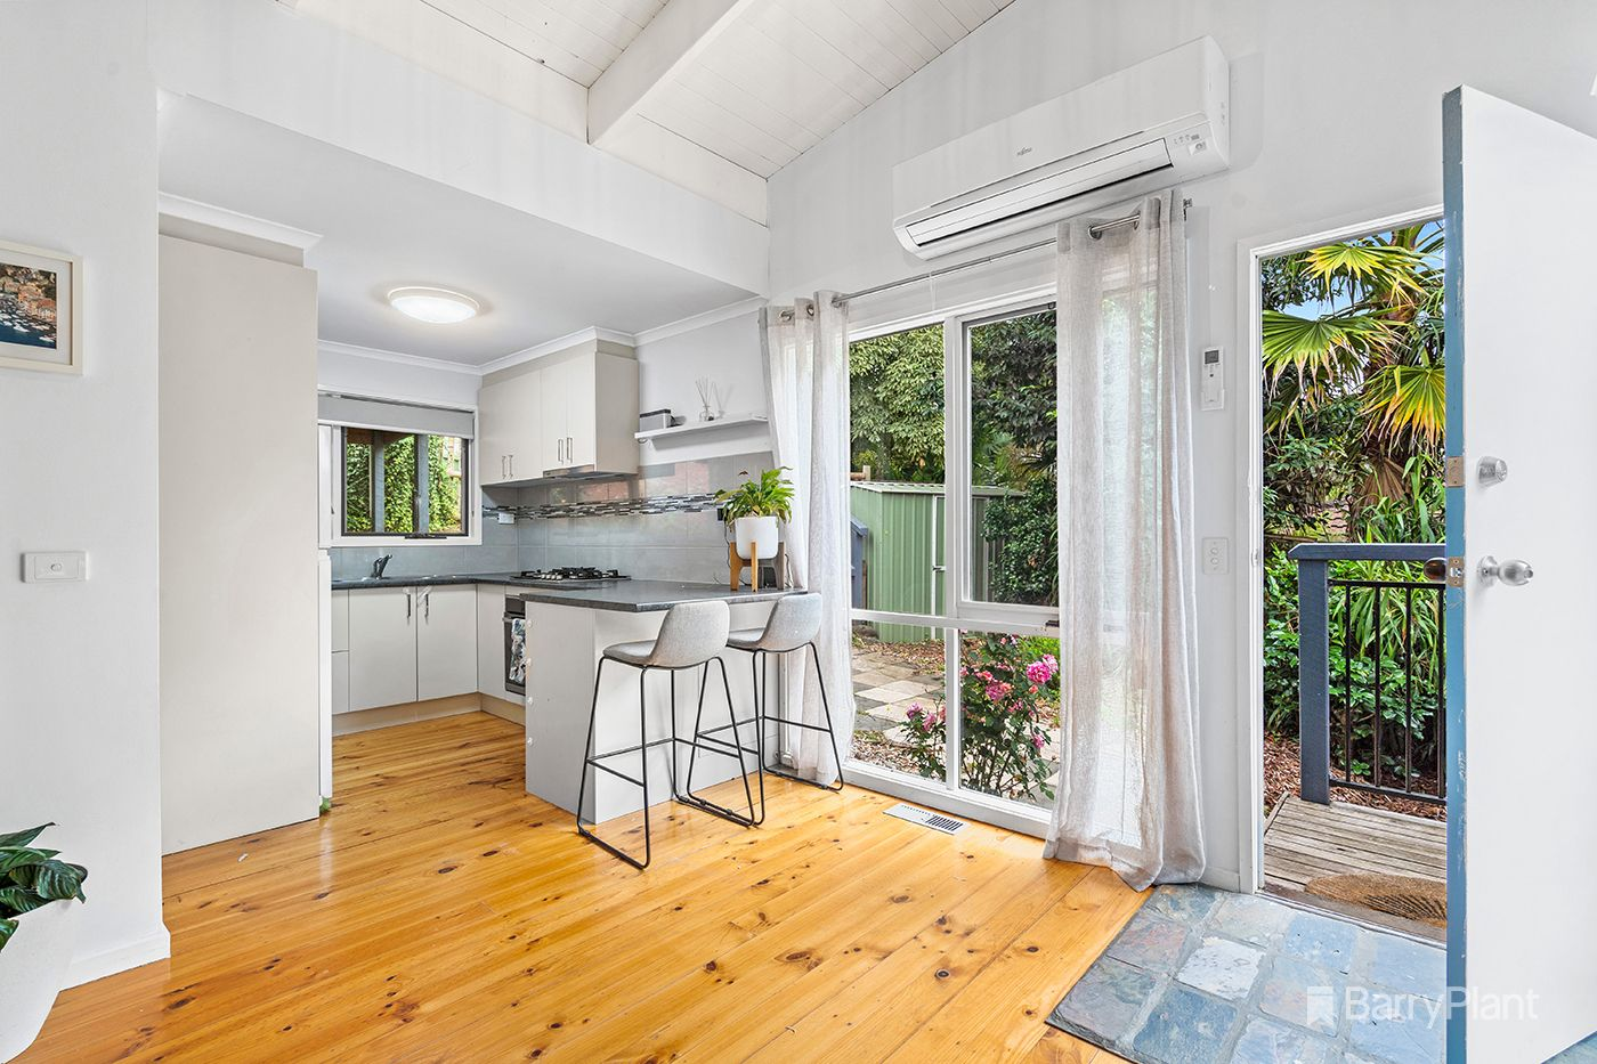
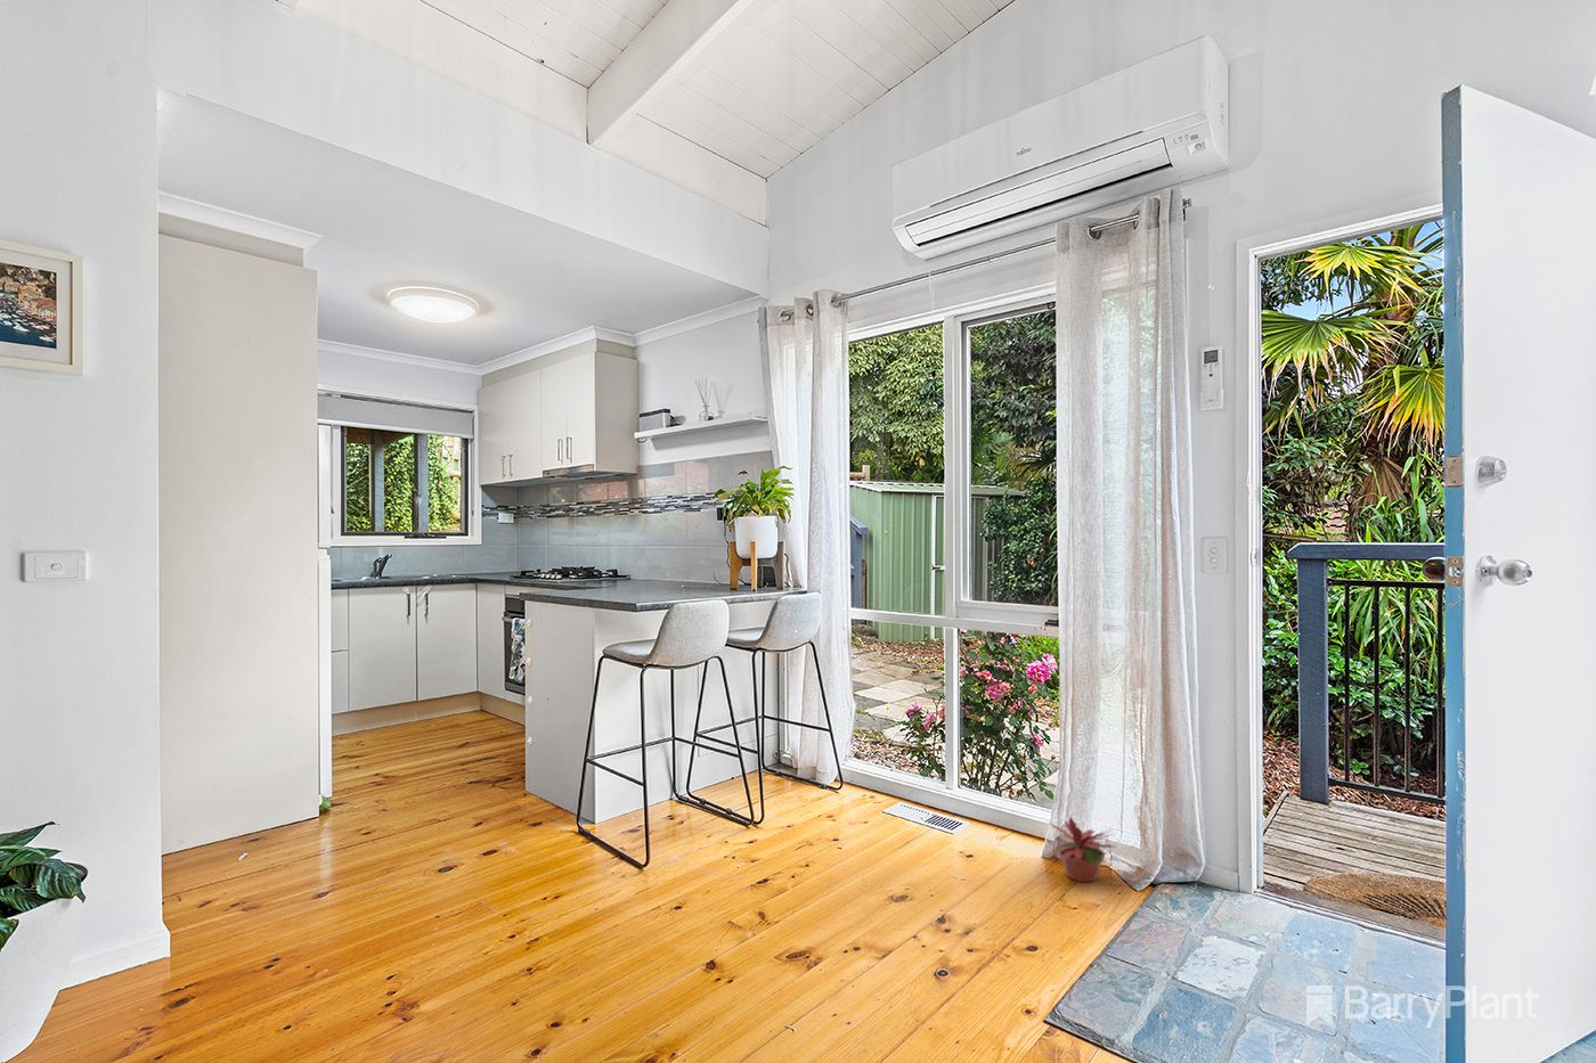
+ potted plant (1081, 844)
